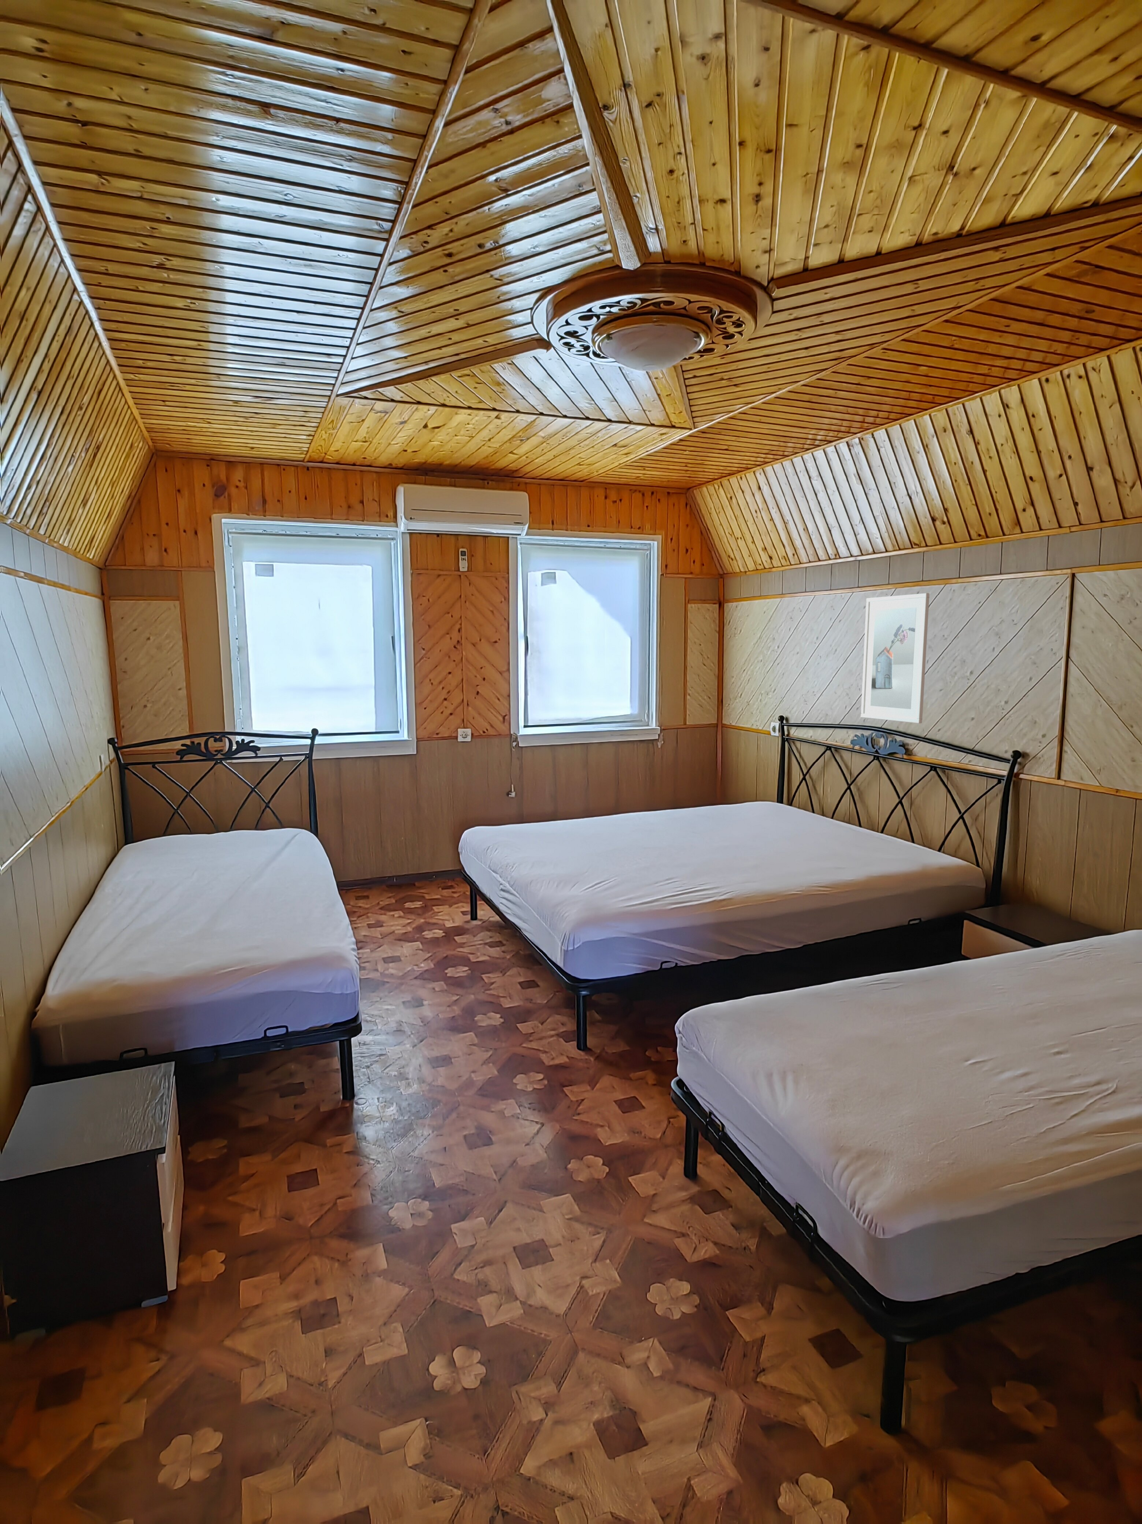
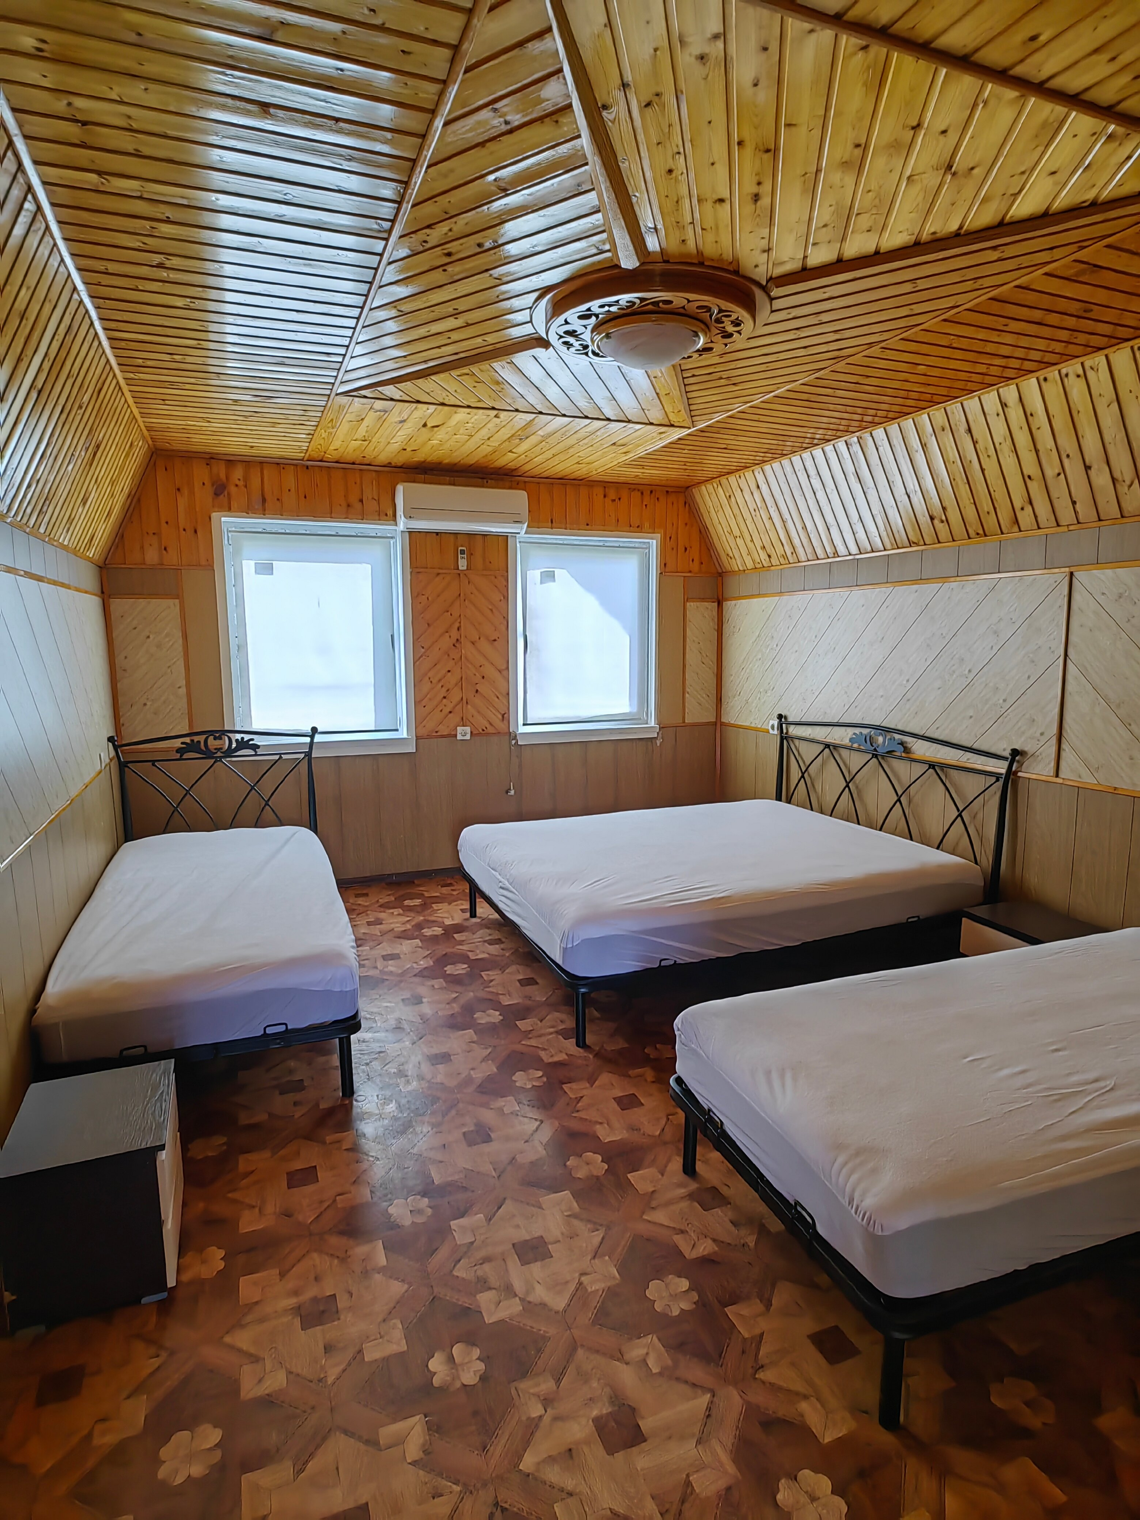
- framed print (892, 658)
